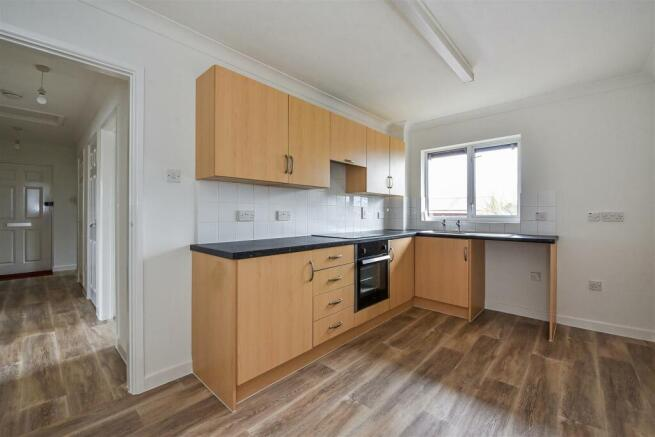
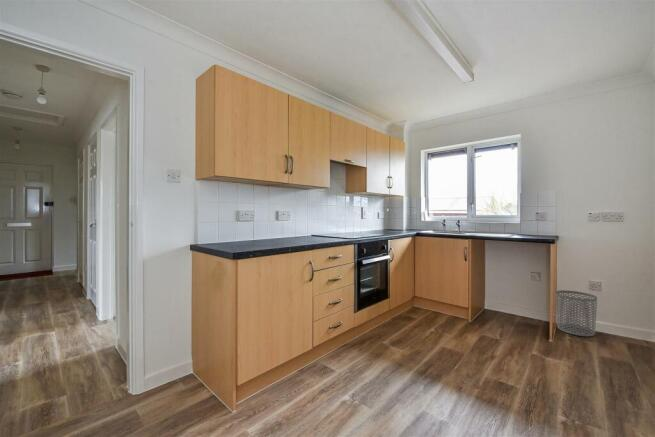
+ waste bin (575, 312)
